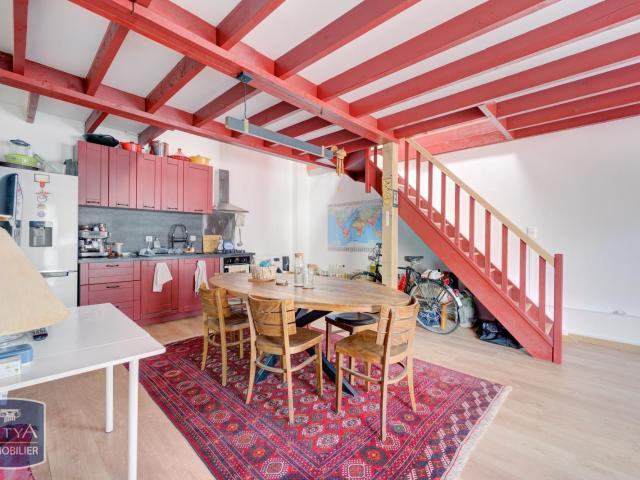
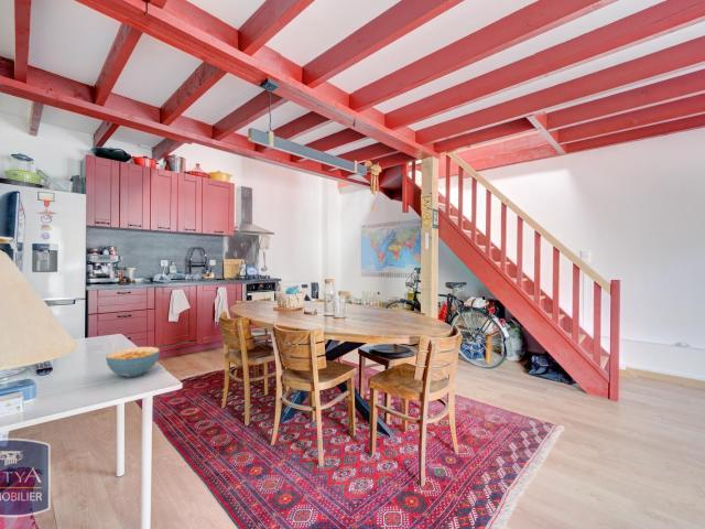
+ cereal bowl (133, 363)
